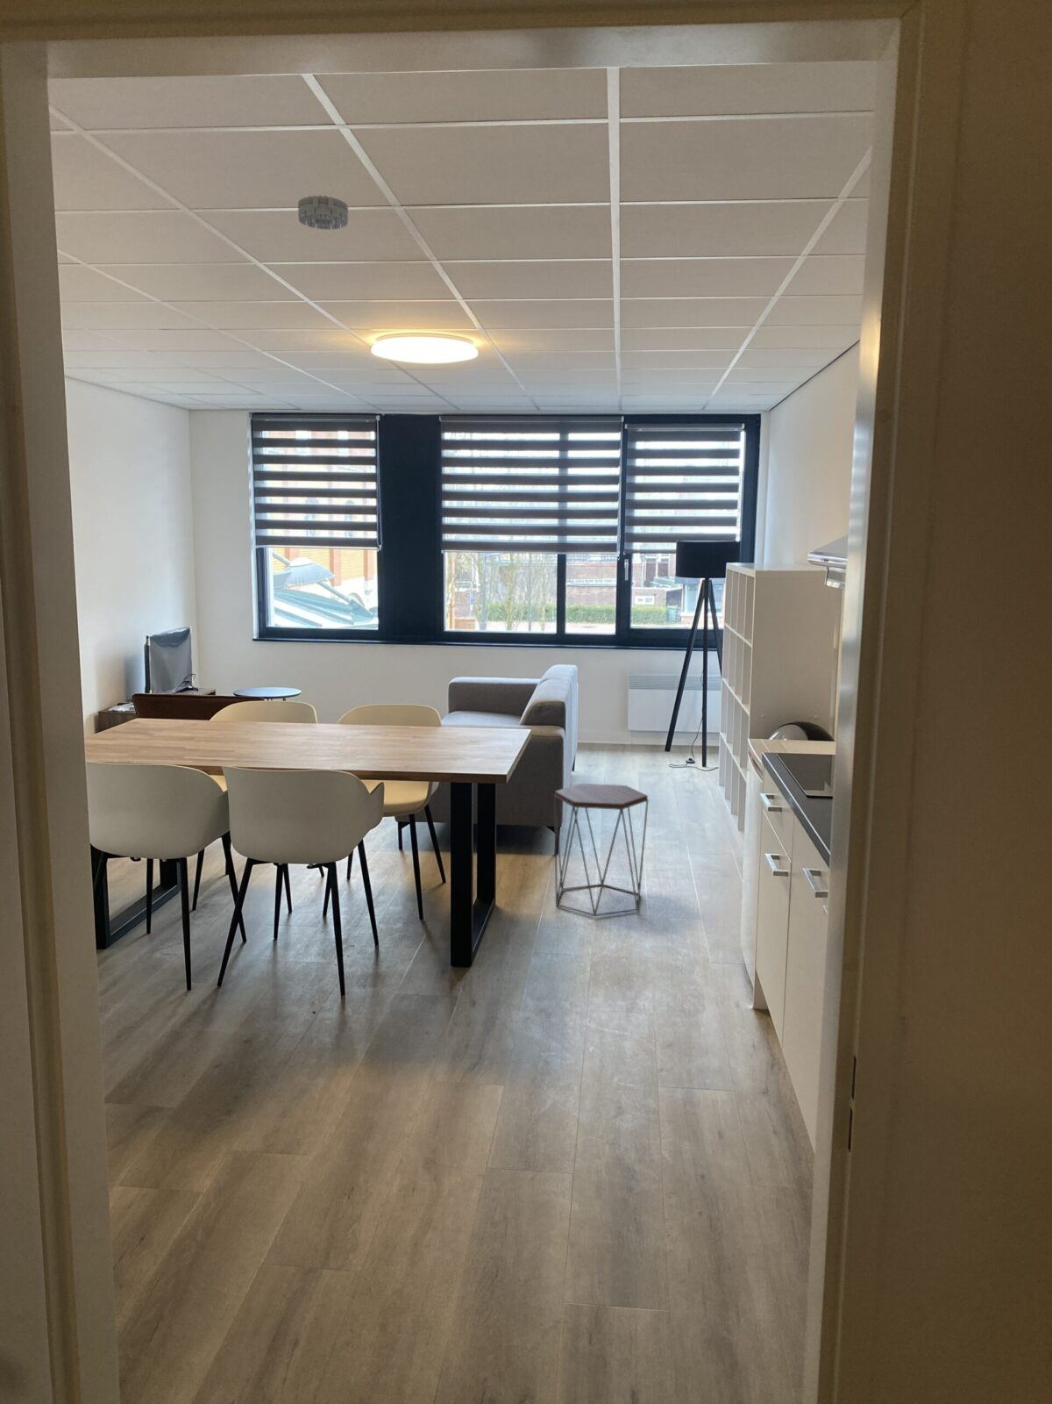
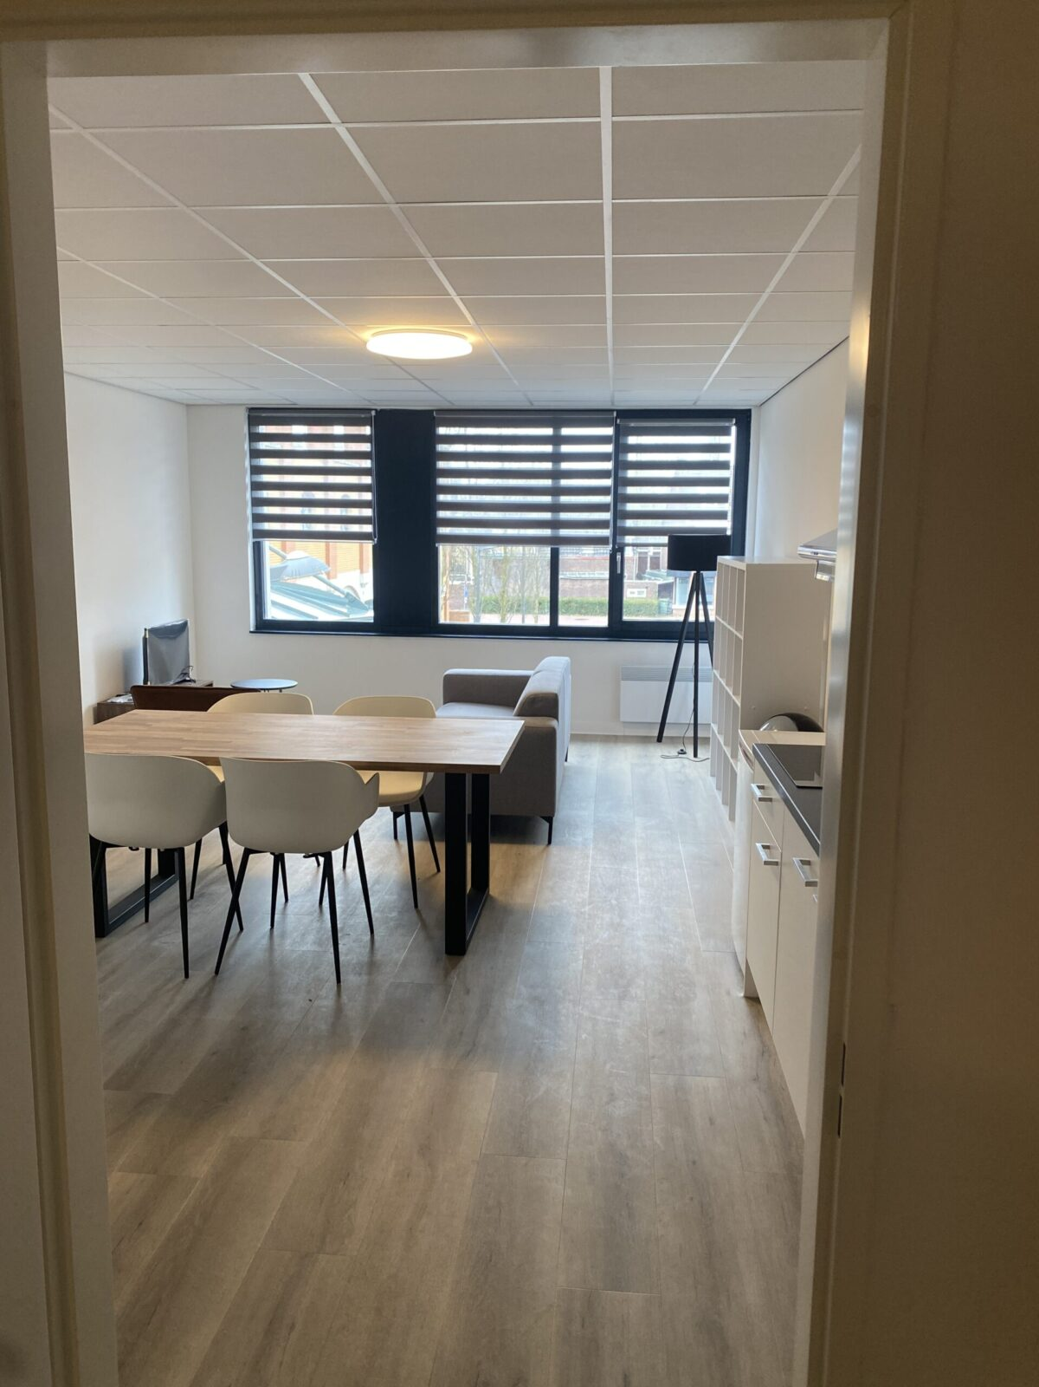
- smoke detector (323, 211)
- side table (595, 847)
